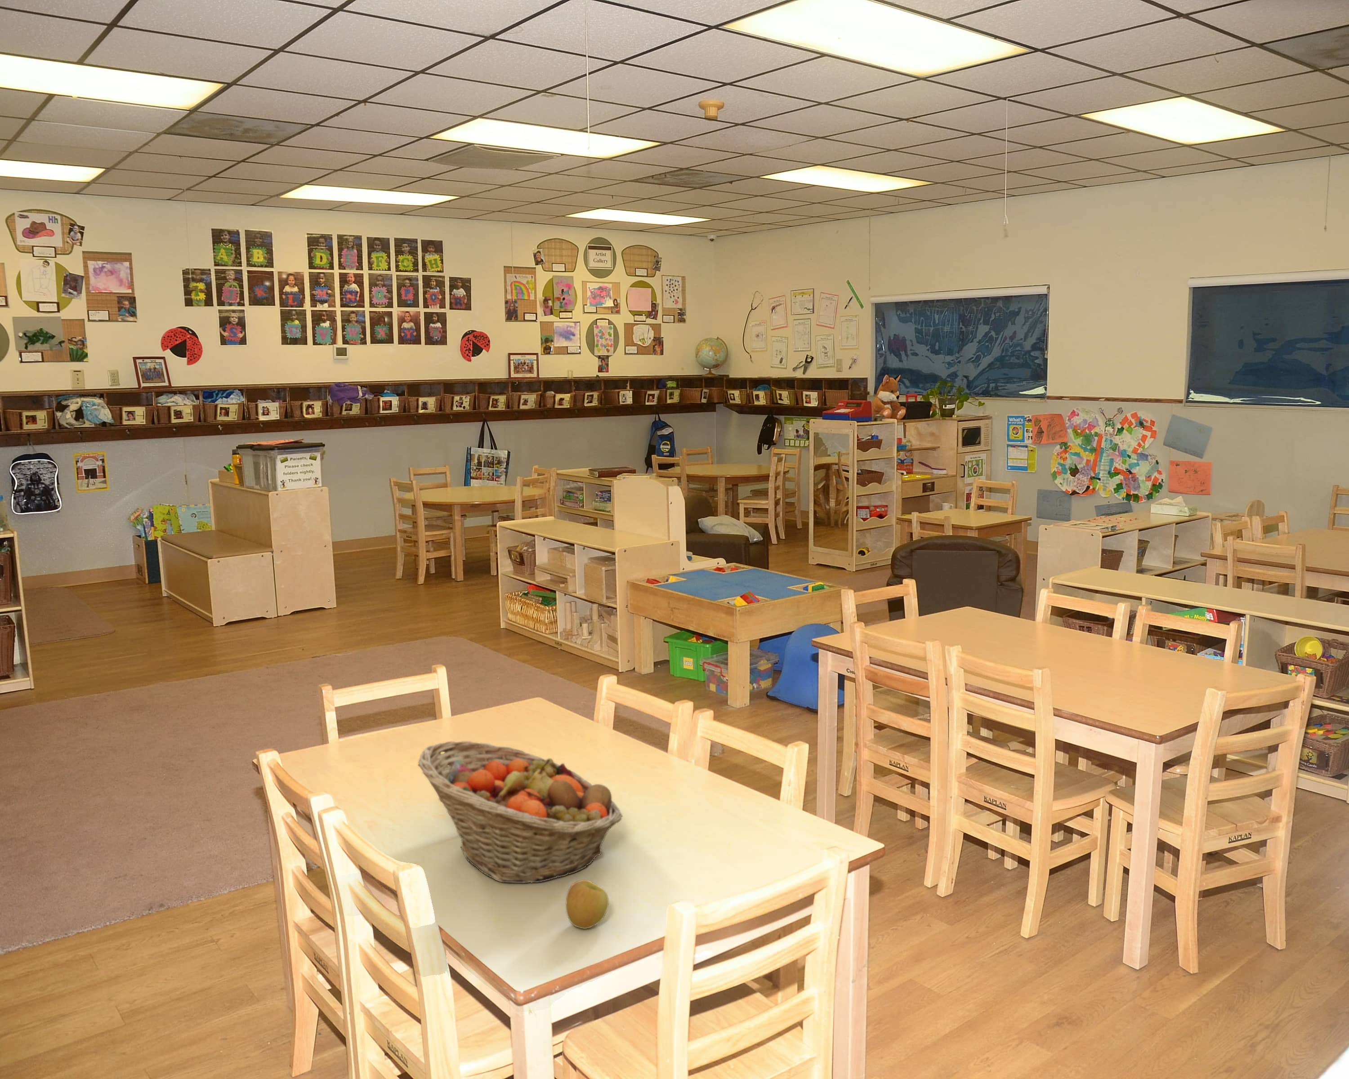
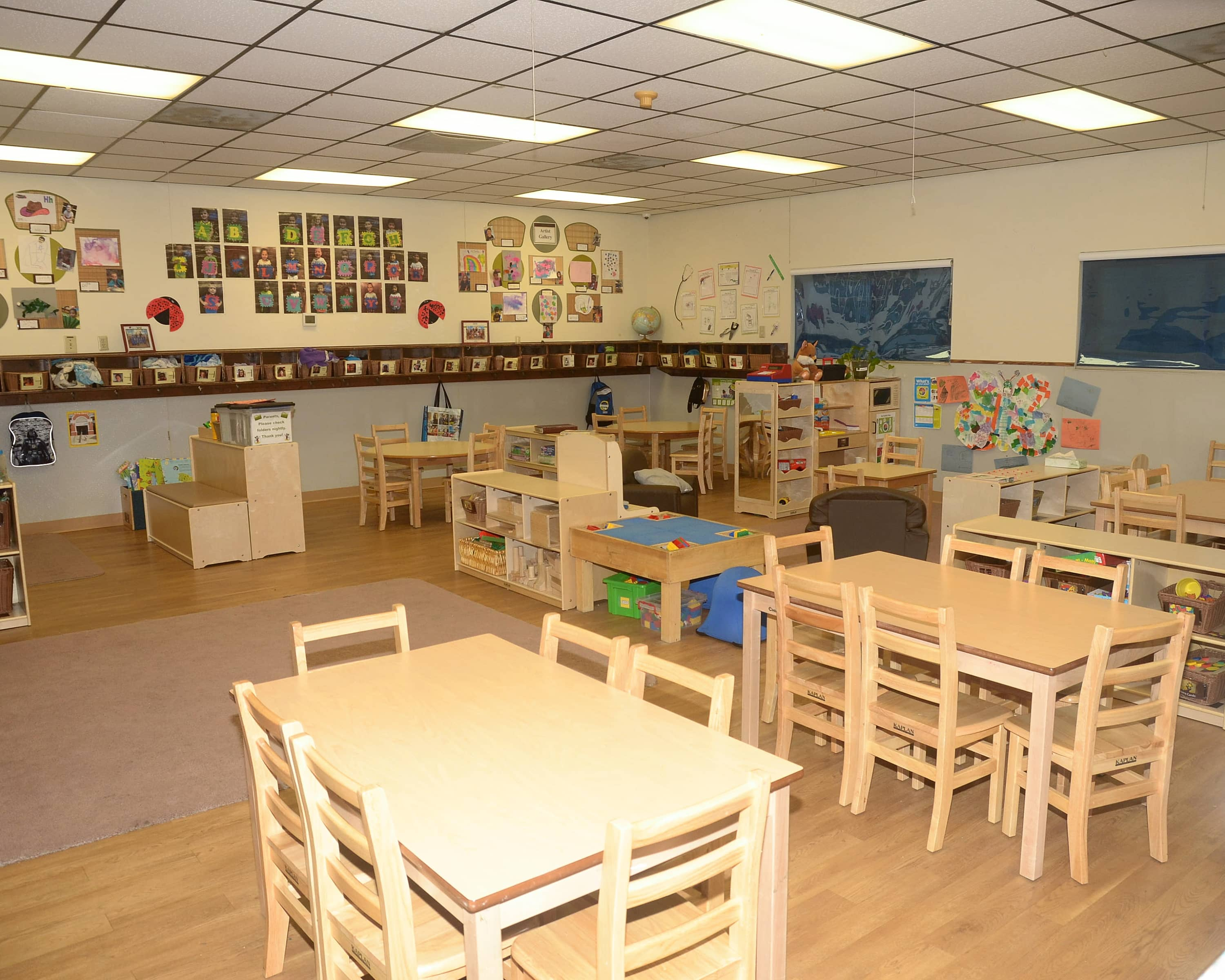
- apple (586, 904)
- fruit basket (520, 800)
